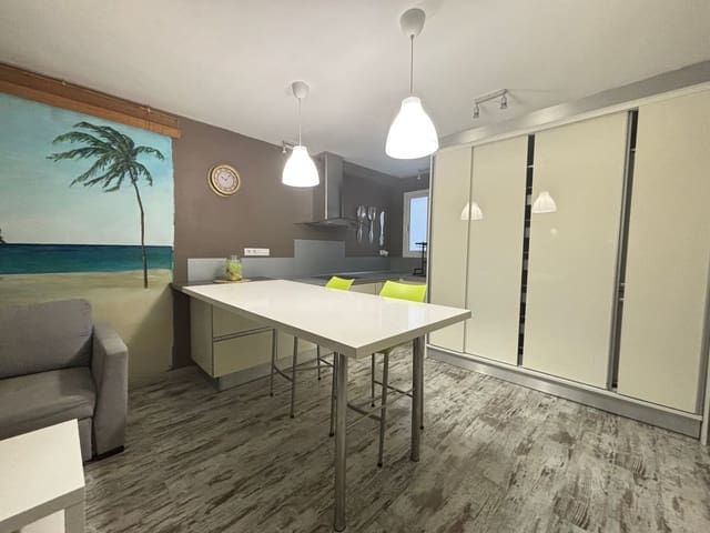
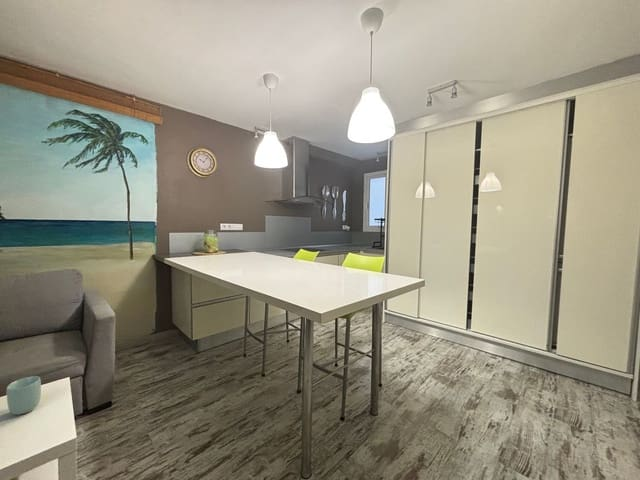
+ cup (24, 396)
